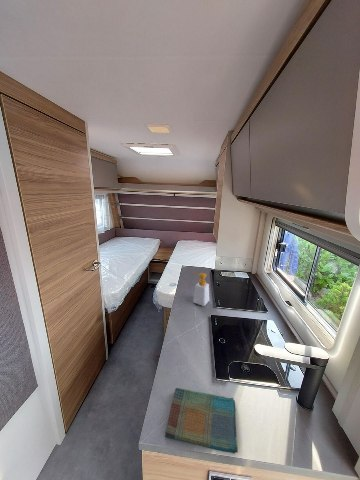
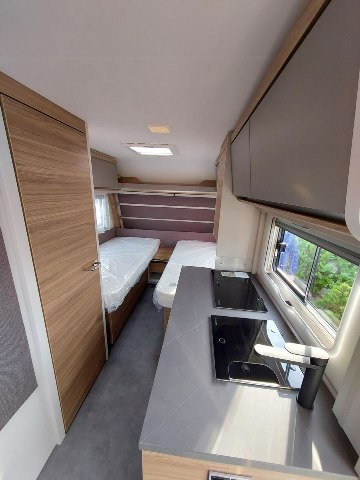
- dish towel (202, 416)
- soap bottle (199, 287)
